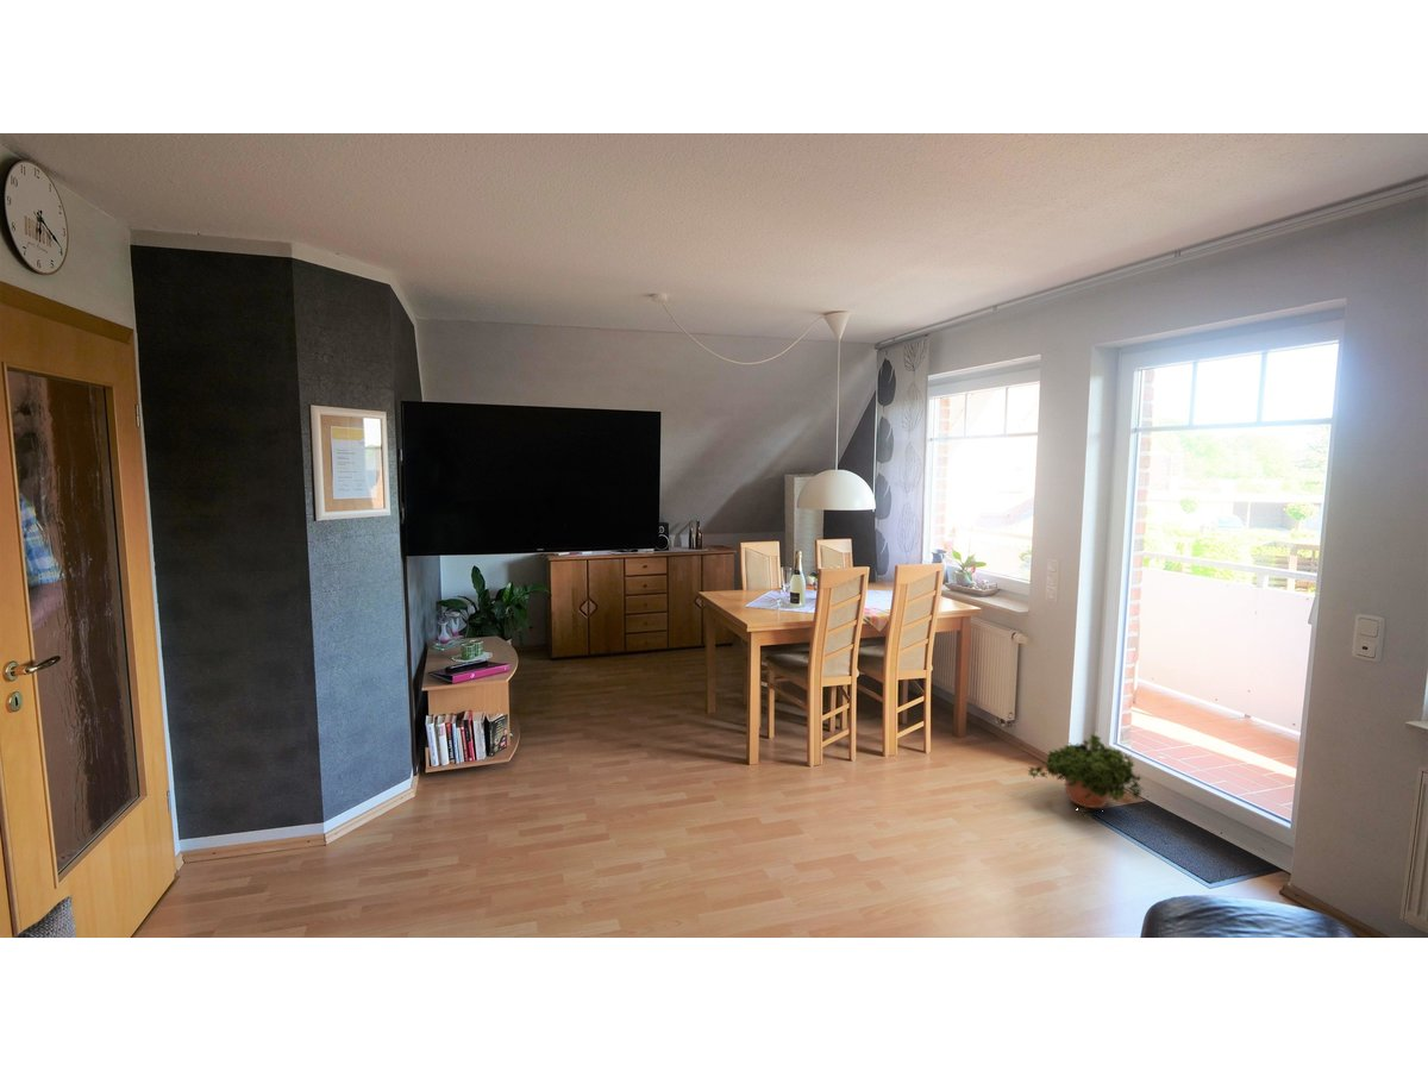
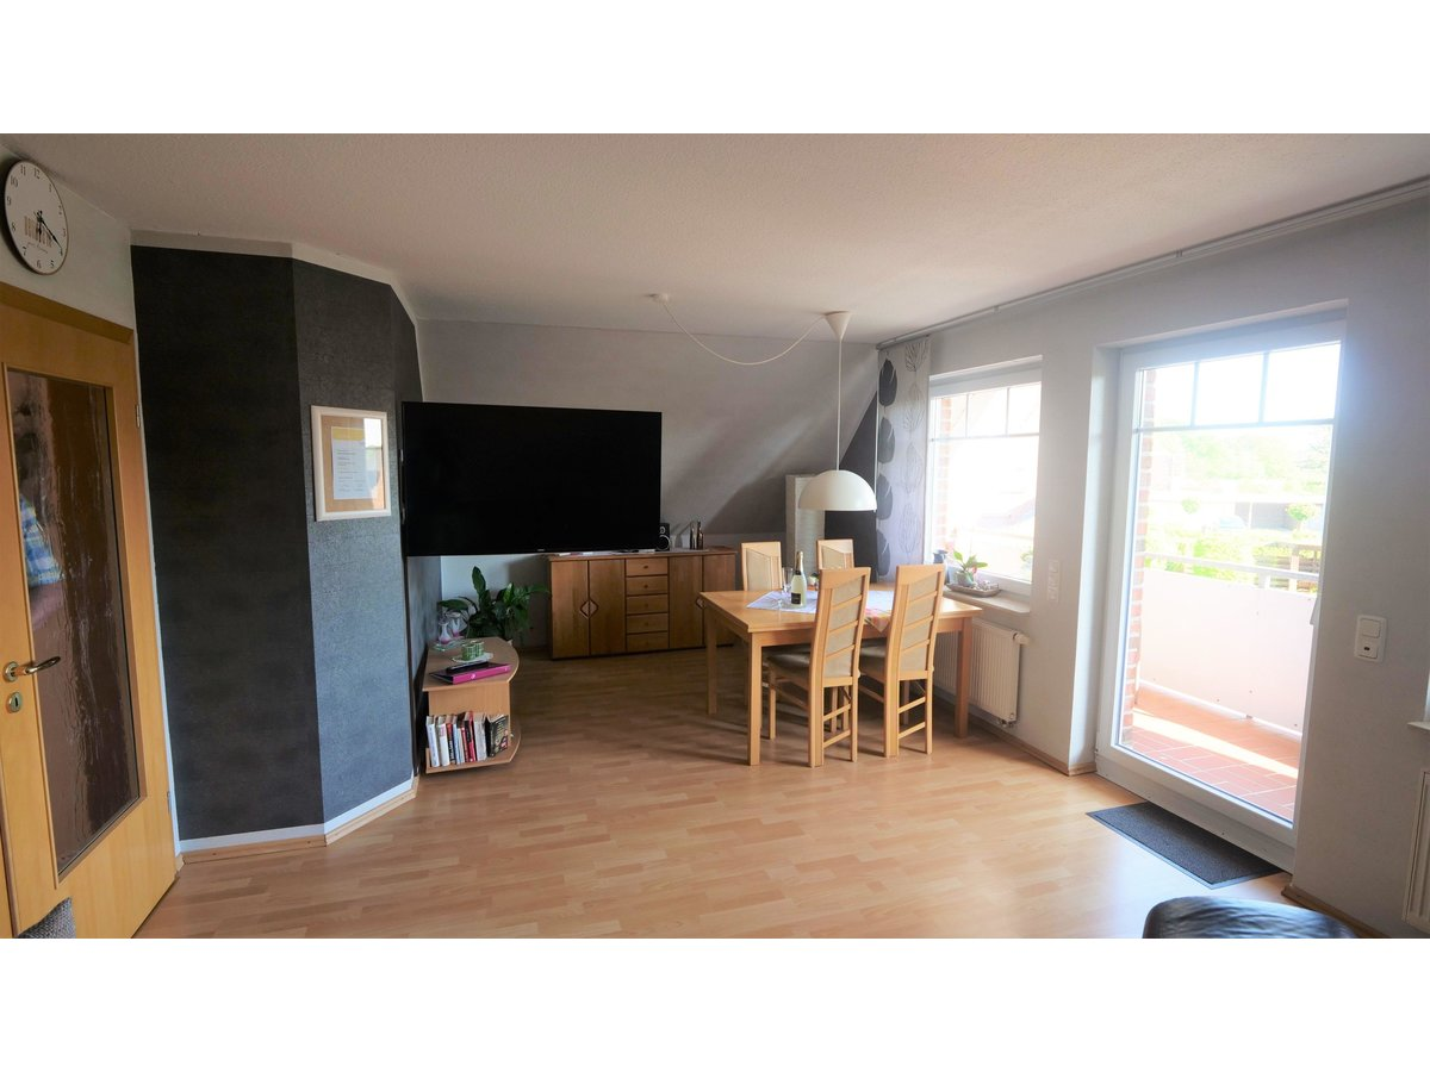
- potted plant (1089, 771)
